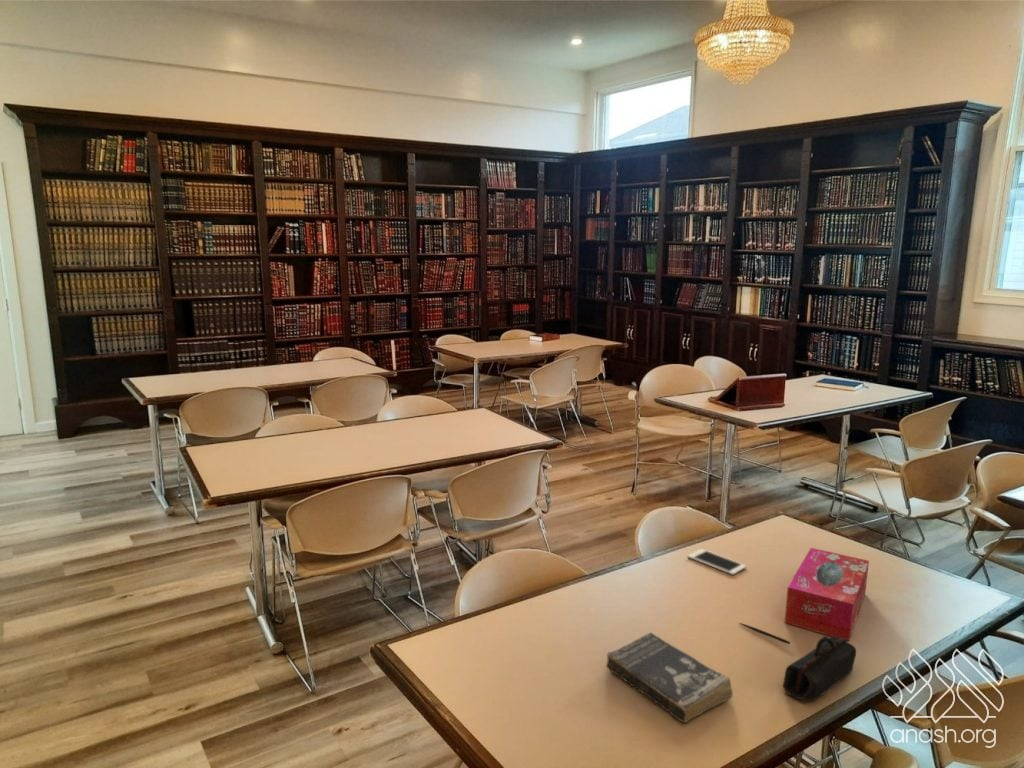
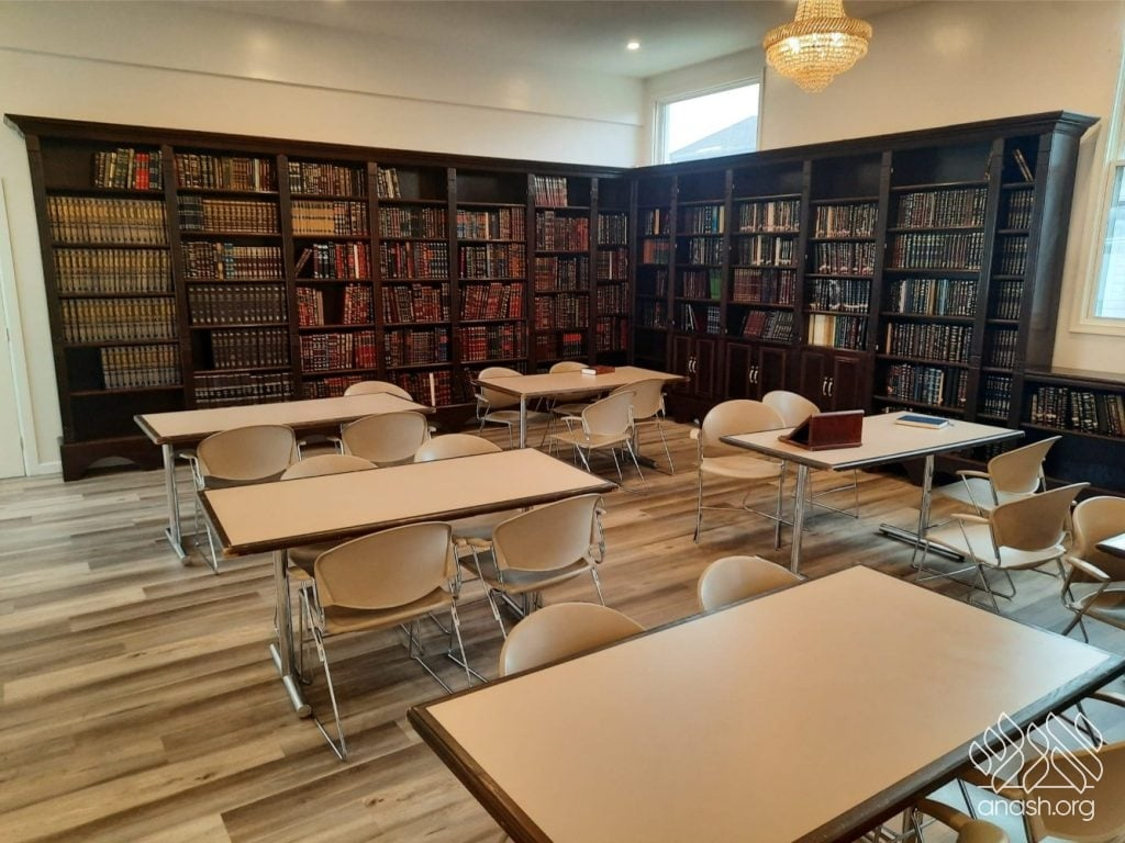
- pencil case (821, 659)
- cell phone (716, 561)
- pen (763, 632)
- book (668, 674)
- tissue box (828, 590)
